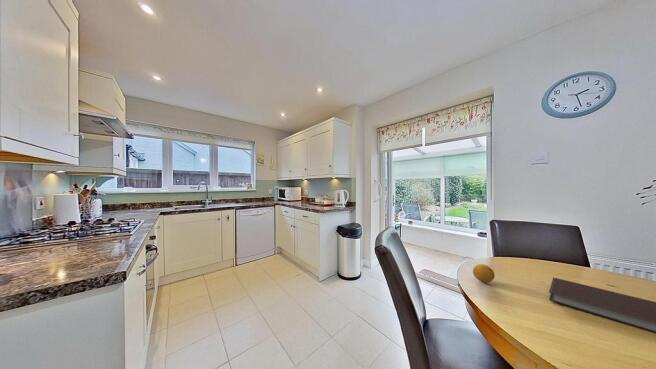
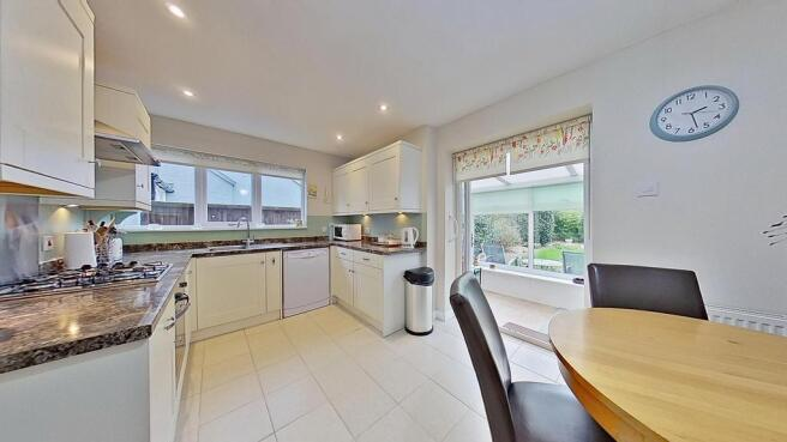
- fruit (483, 273)
- notebook (603, 301)
